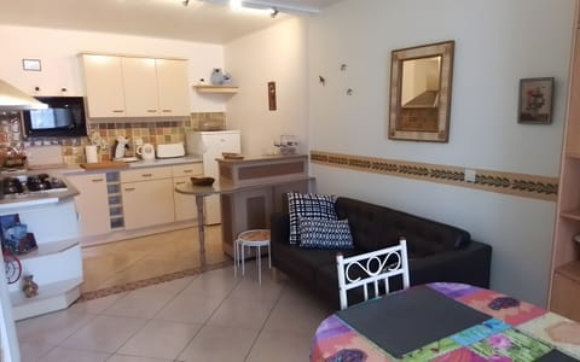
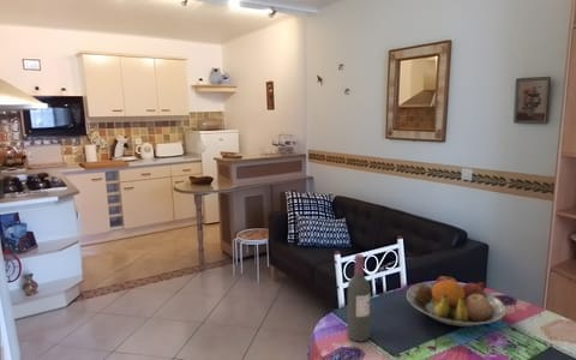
+ fruit bowl (454, 296)
+ wine bottle (358, 296)
